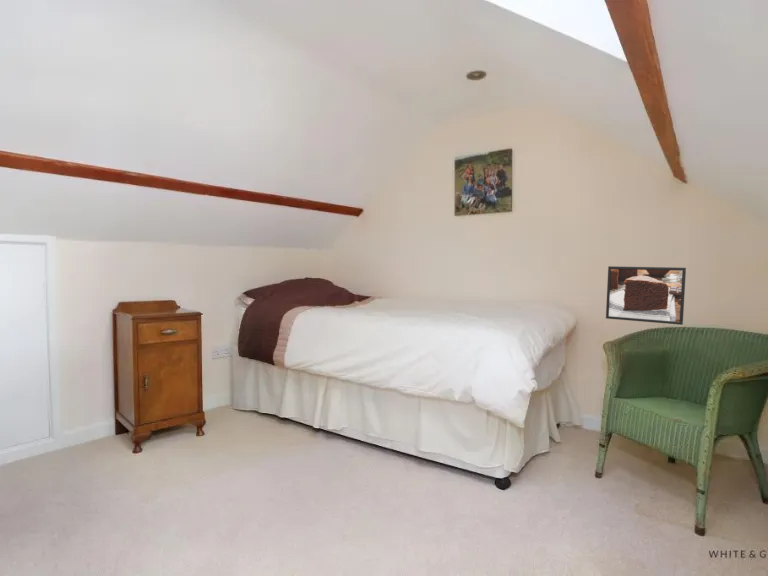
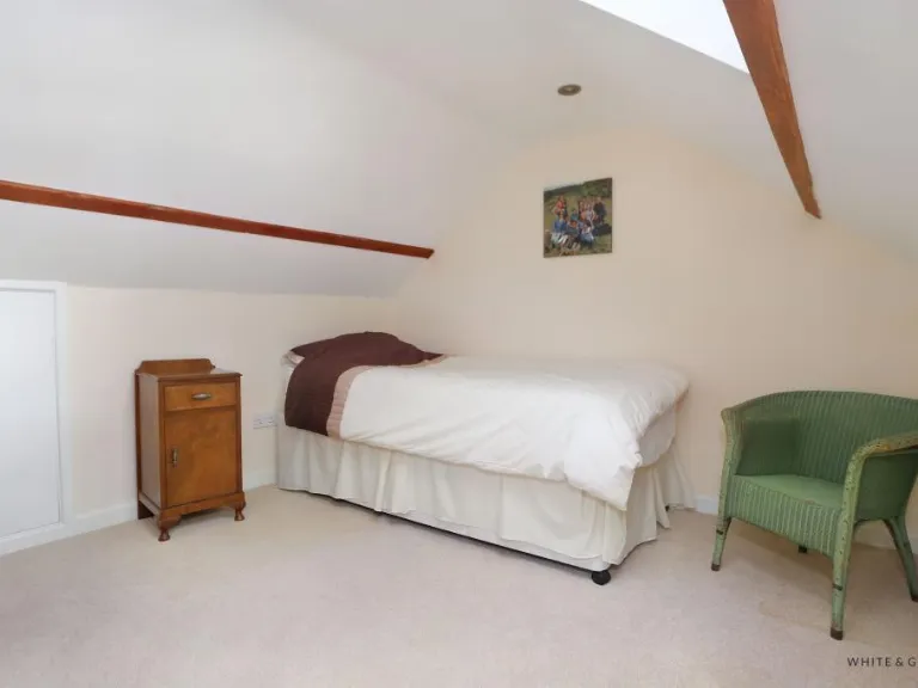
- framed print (644, 294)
